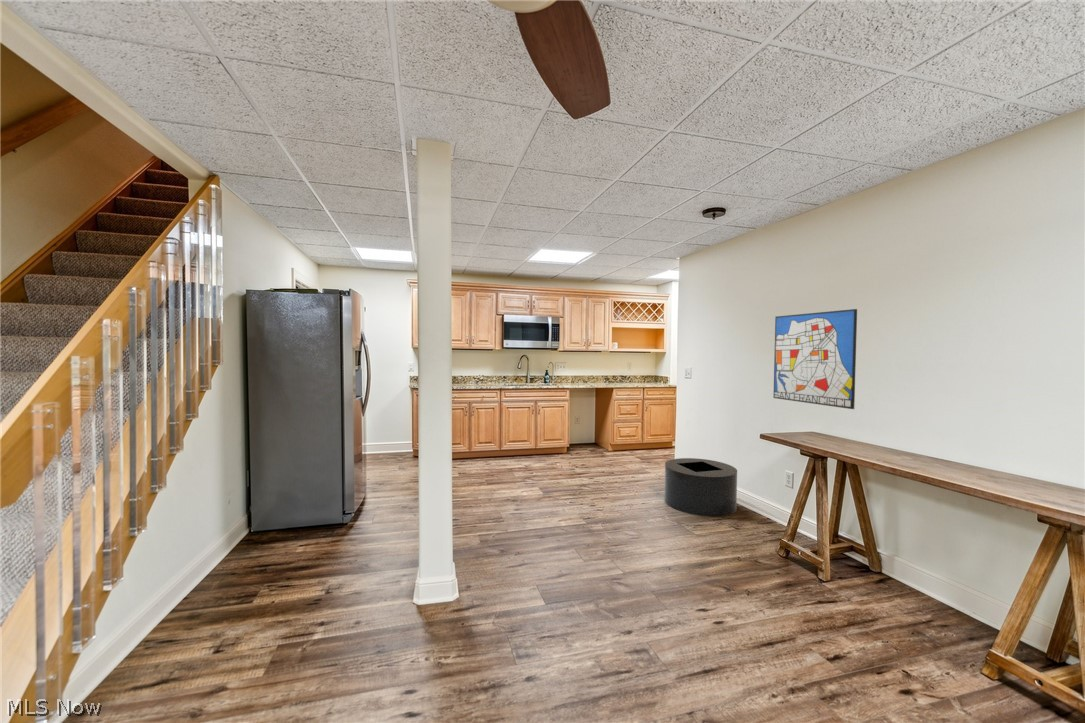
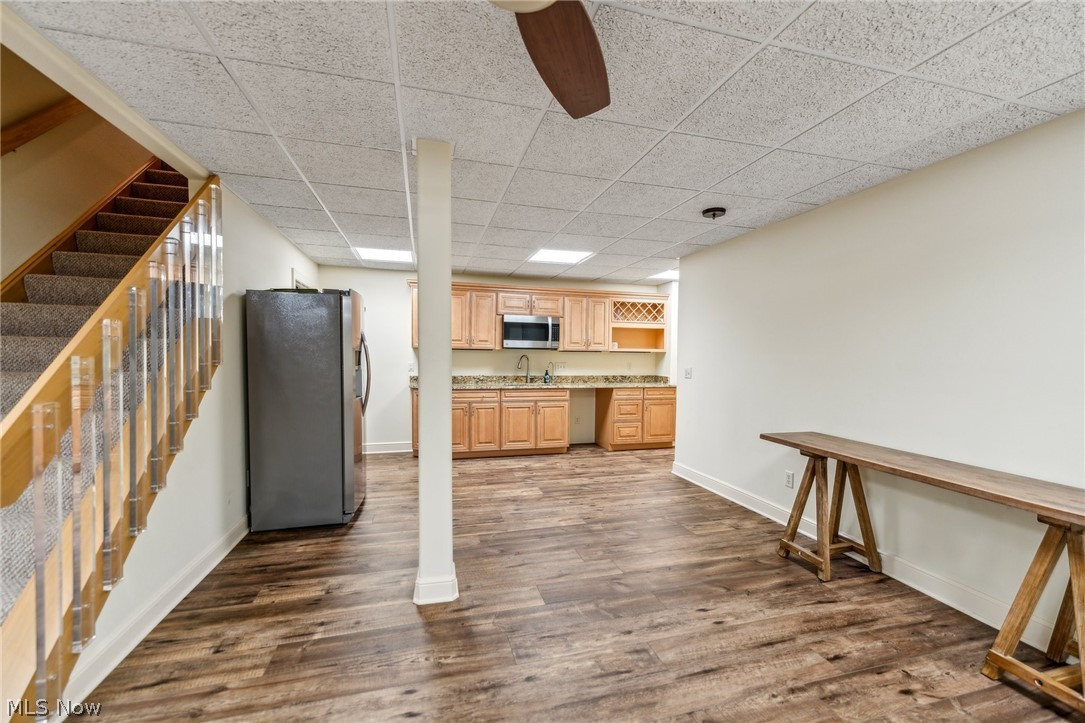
- wall art (810, 358)
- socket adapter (699, 485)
